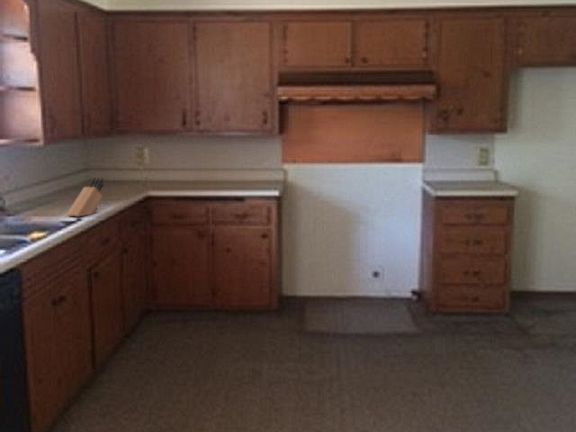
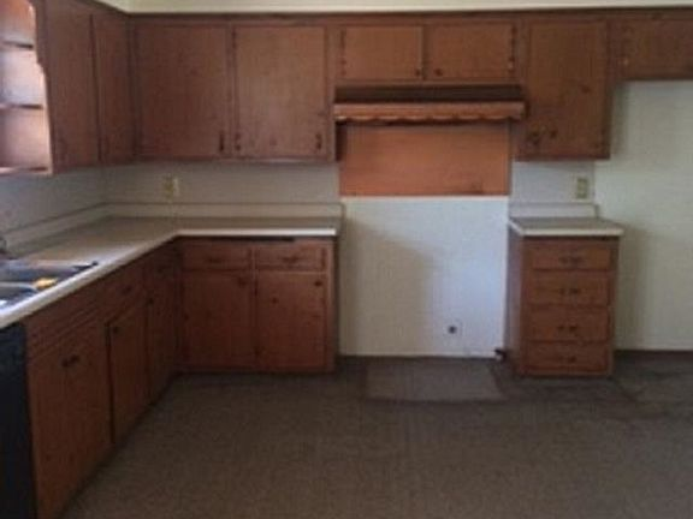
- knife block (86, 196)
